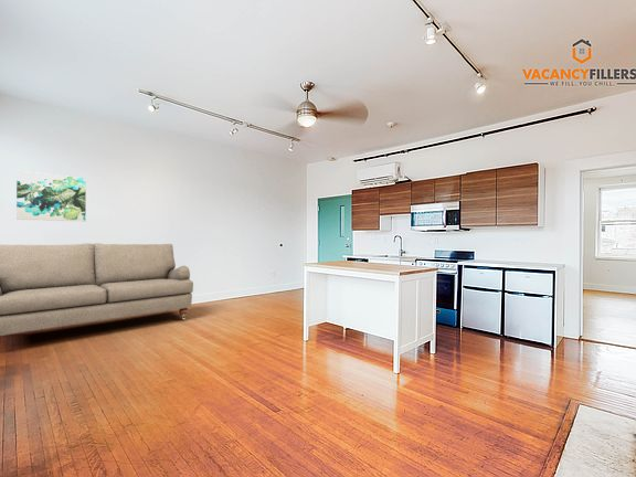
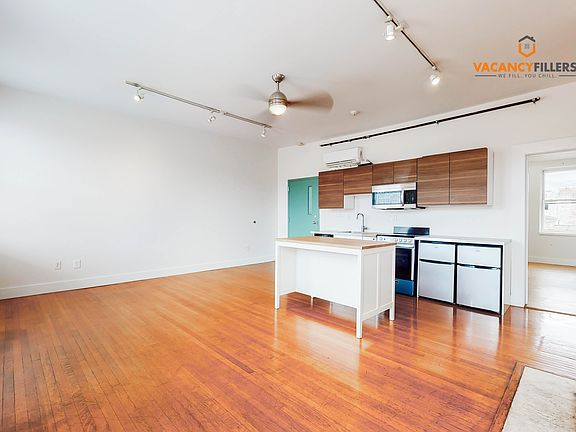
- sofa (97, 285)
- wall art (53, 198)
